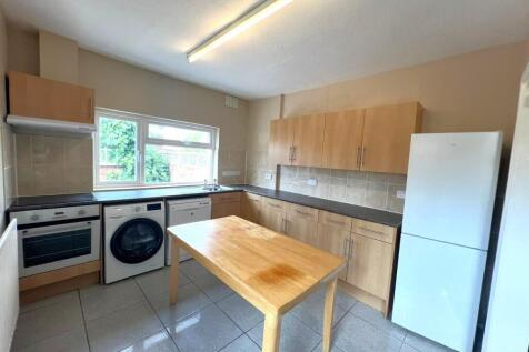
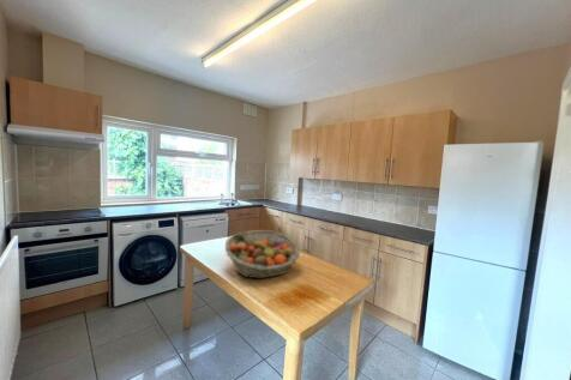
+ fruit basket (263, 252)
